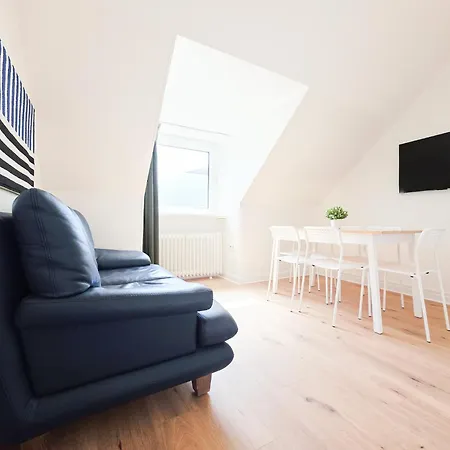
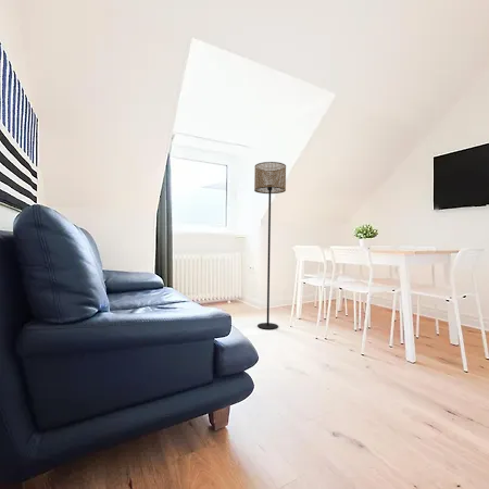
+ floor lamp (268, 246)
